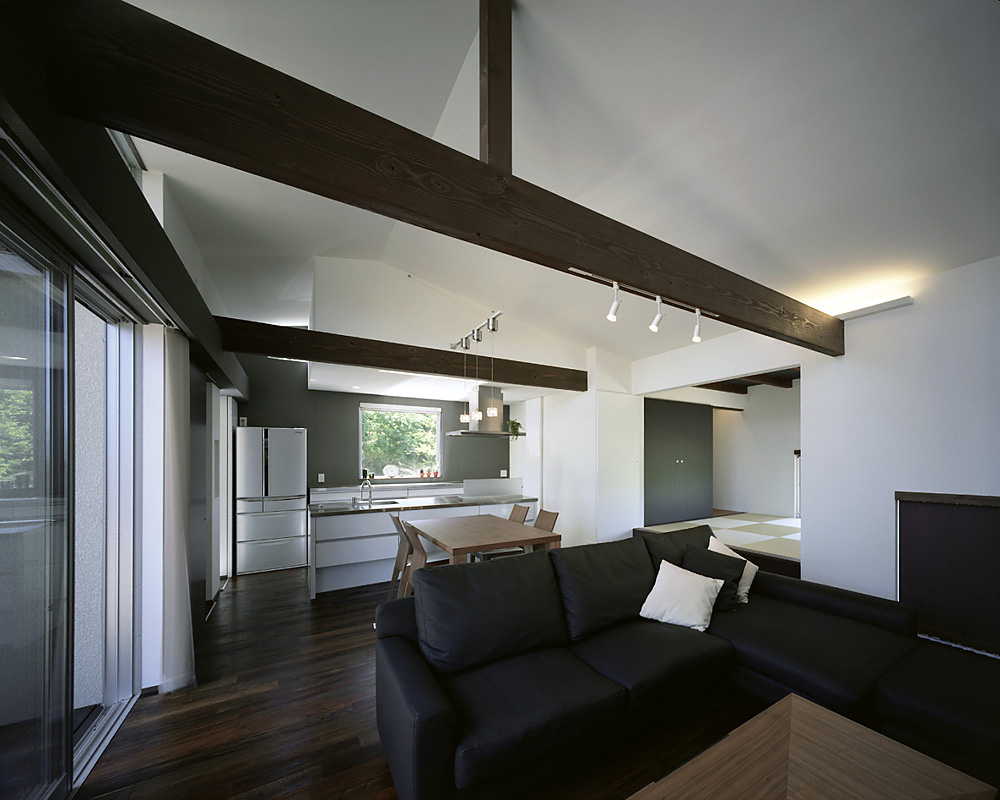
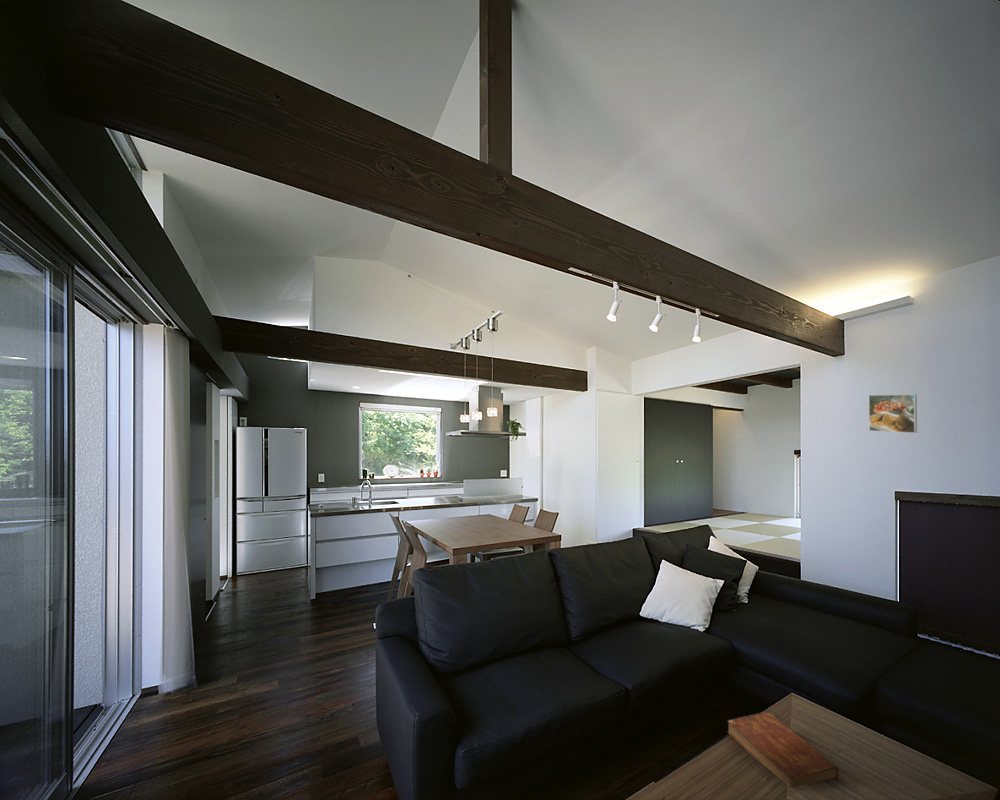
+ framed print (891, 413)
+ bible (779, 747)
